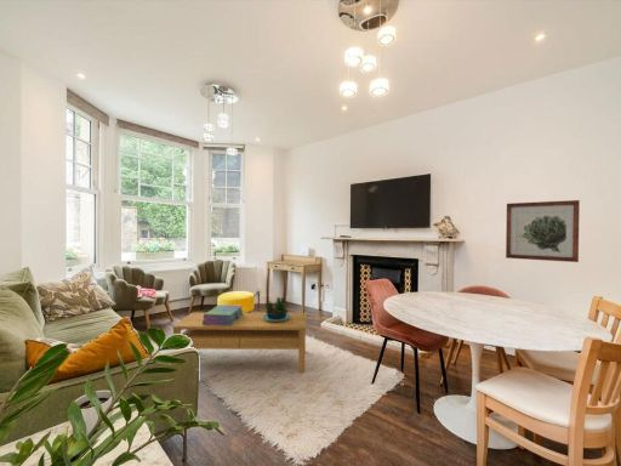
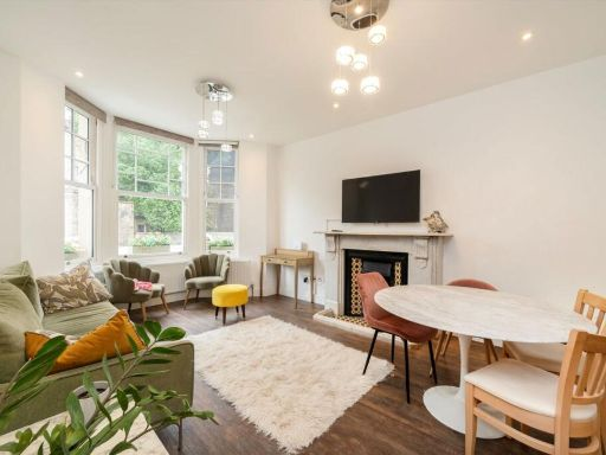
- stack of books (223, 313)
- potted plant (278, 308)
- wall art (540, 231)
- coffee table (244, 340)
